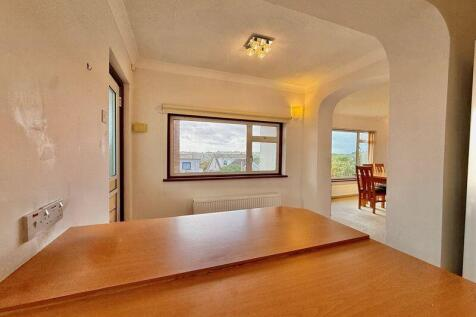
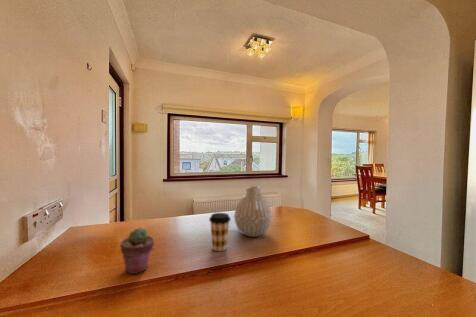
+ potted succulent (137, 248)
+ coffee cup (219, 231)
+ vase (252, 210)
